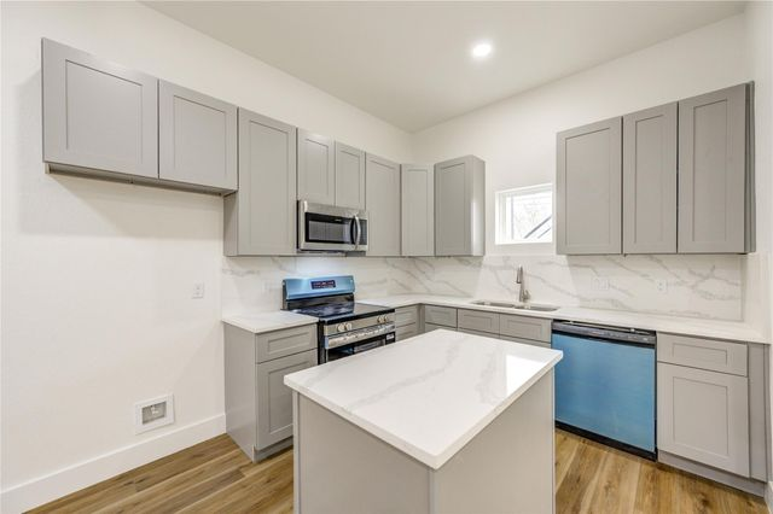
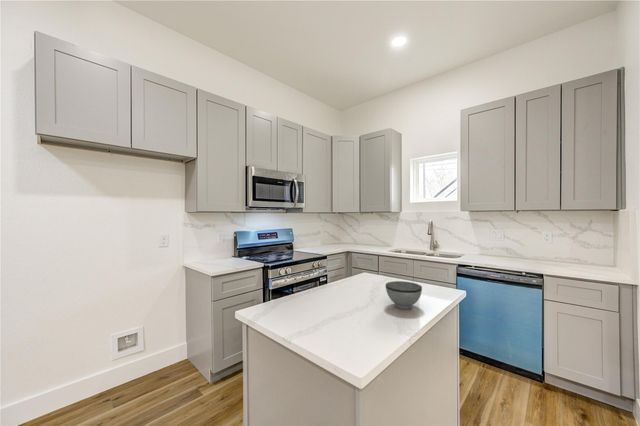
+ bowl (403, 295)
